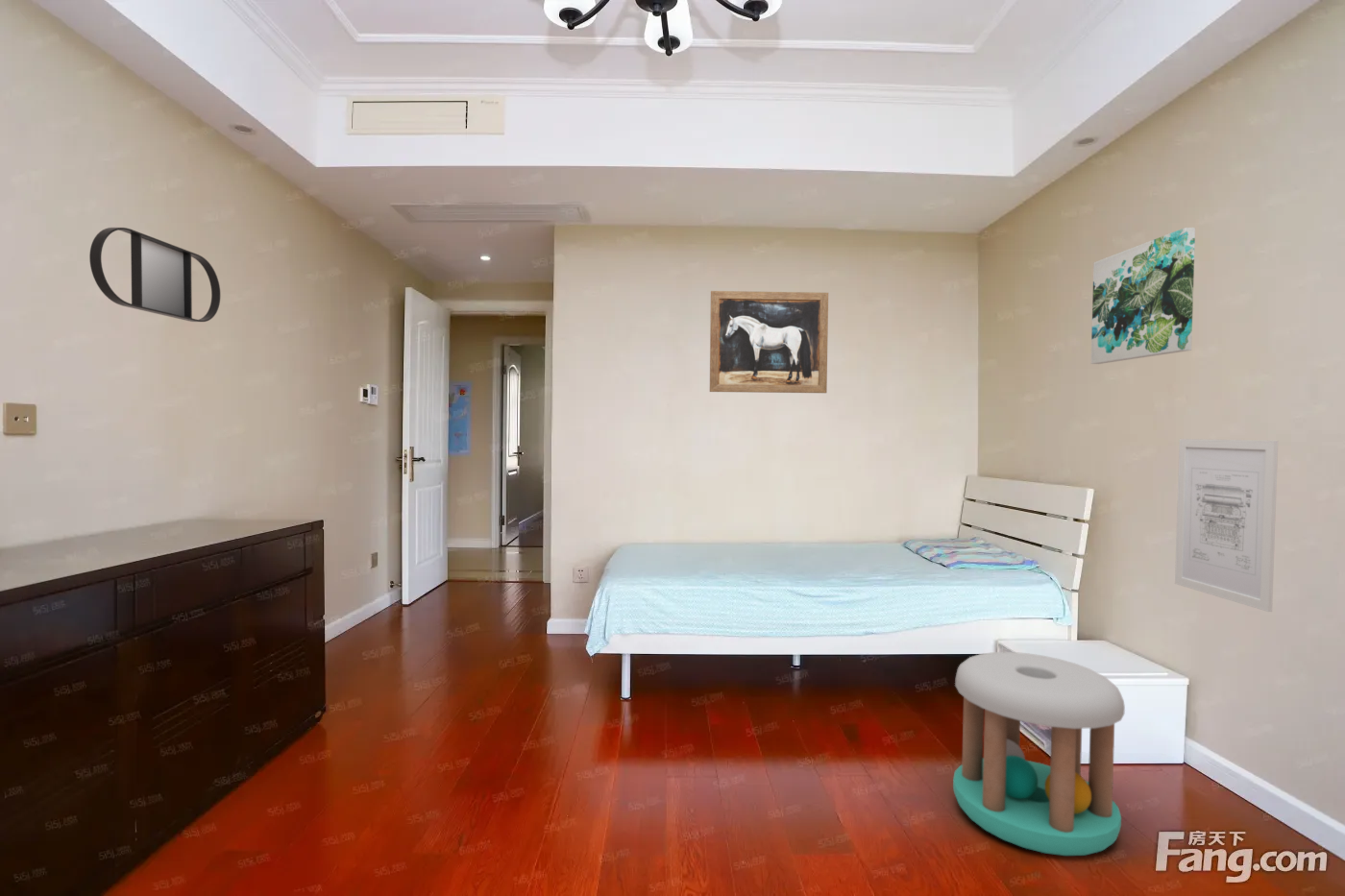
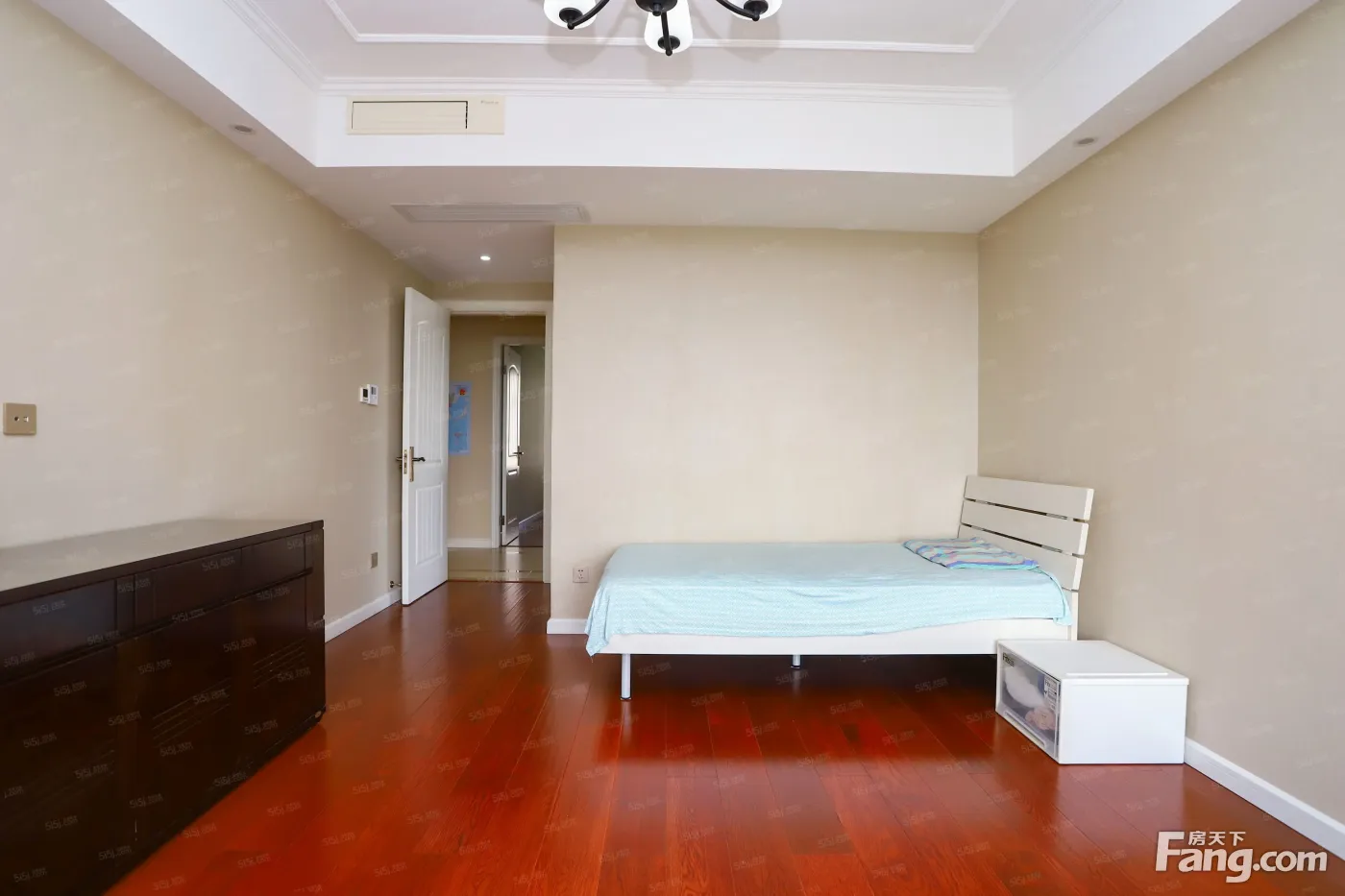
- stool (1021, 750)
- wall art (769, 342)
- wall art (1221, 518)
- home mirror (162, 278)
- wall art (1138, 302)
